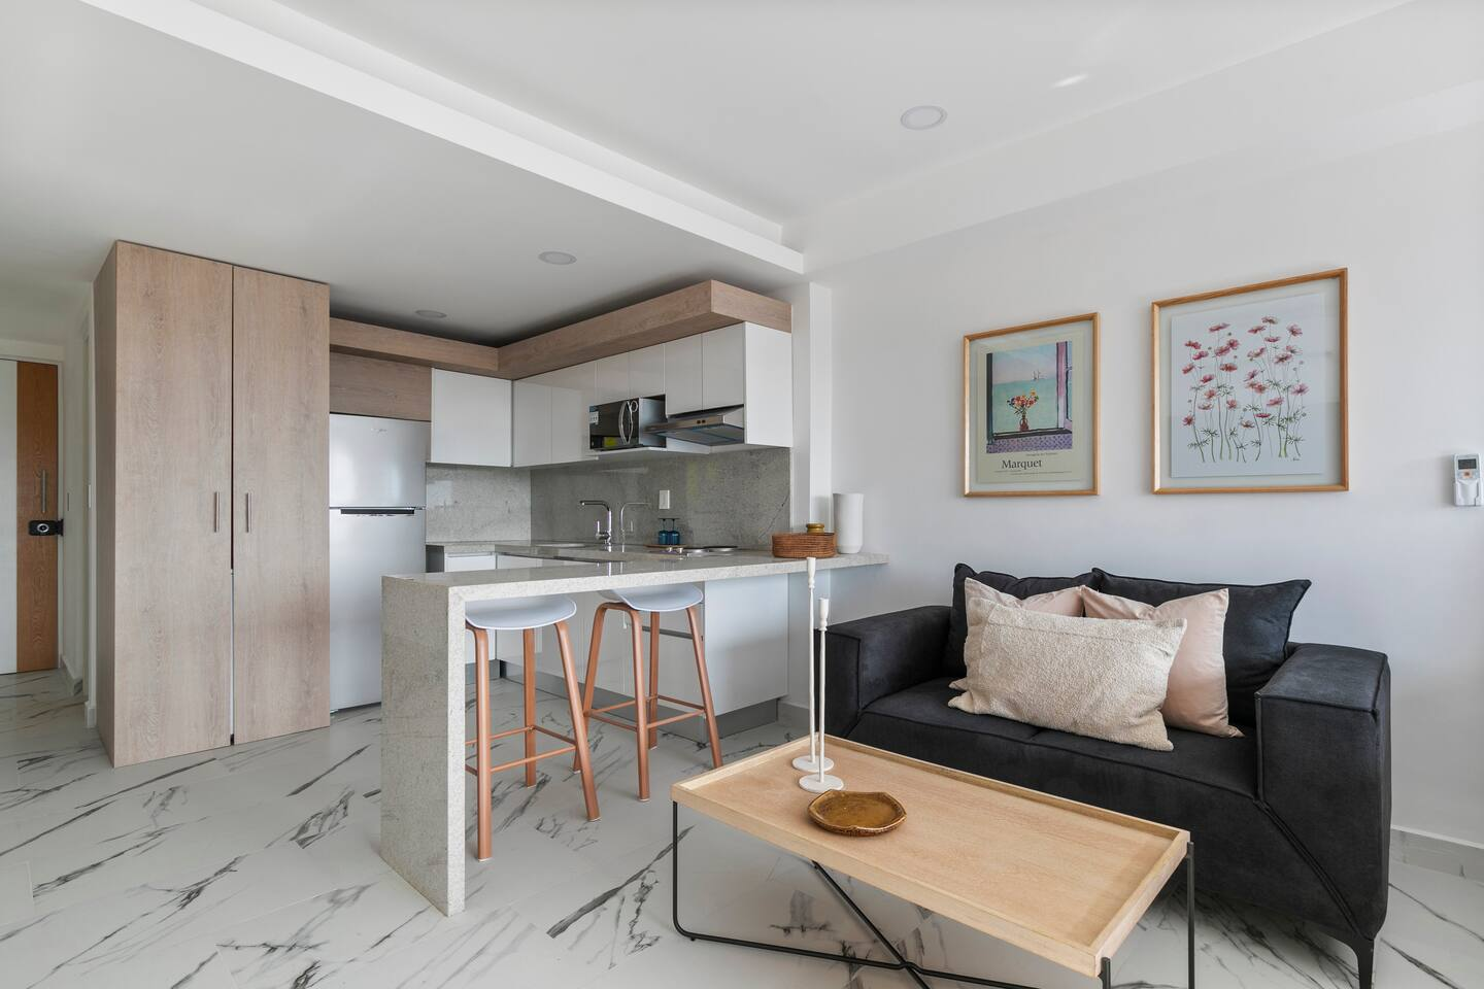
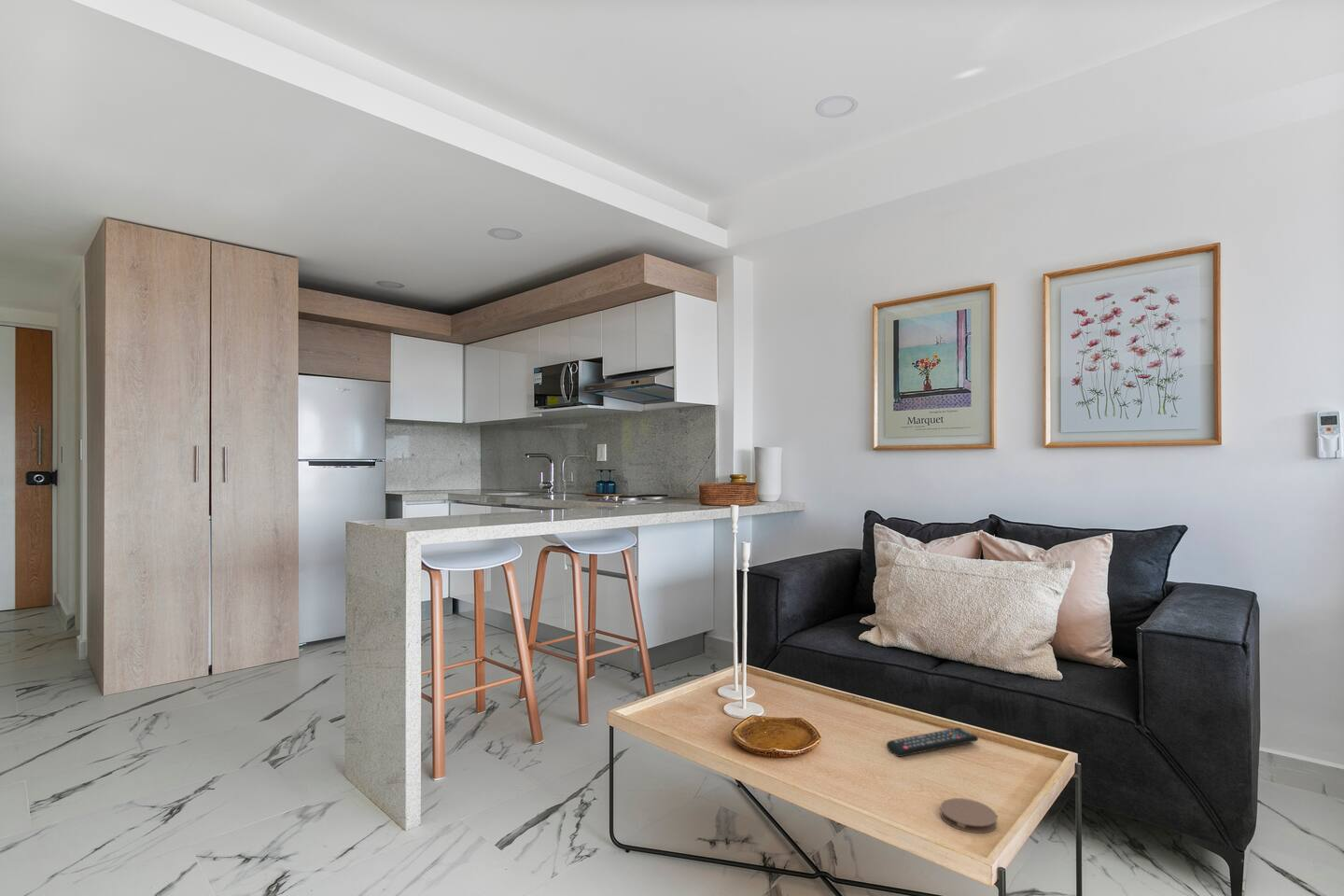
+ remote control (932, 742)
+ coaster (968, 815)
